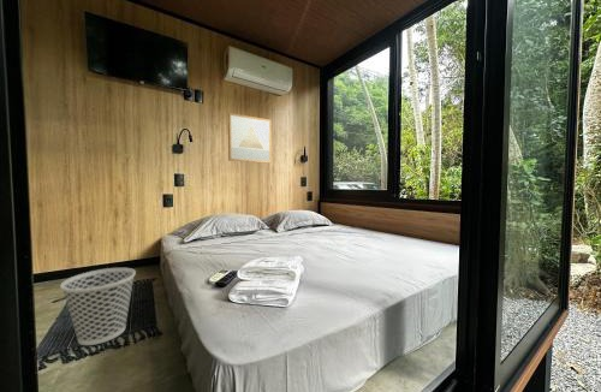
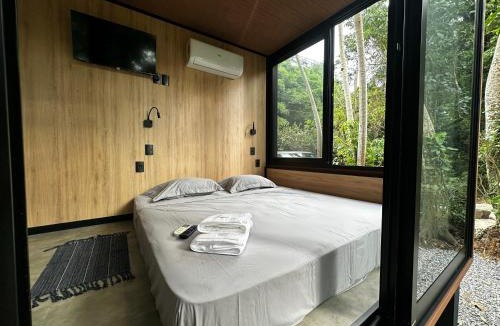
- wastebasket (101, 305)
- wall art (250, 138)
